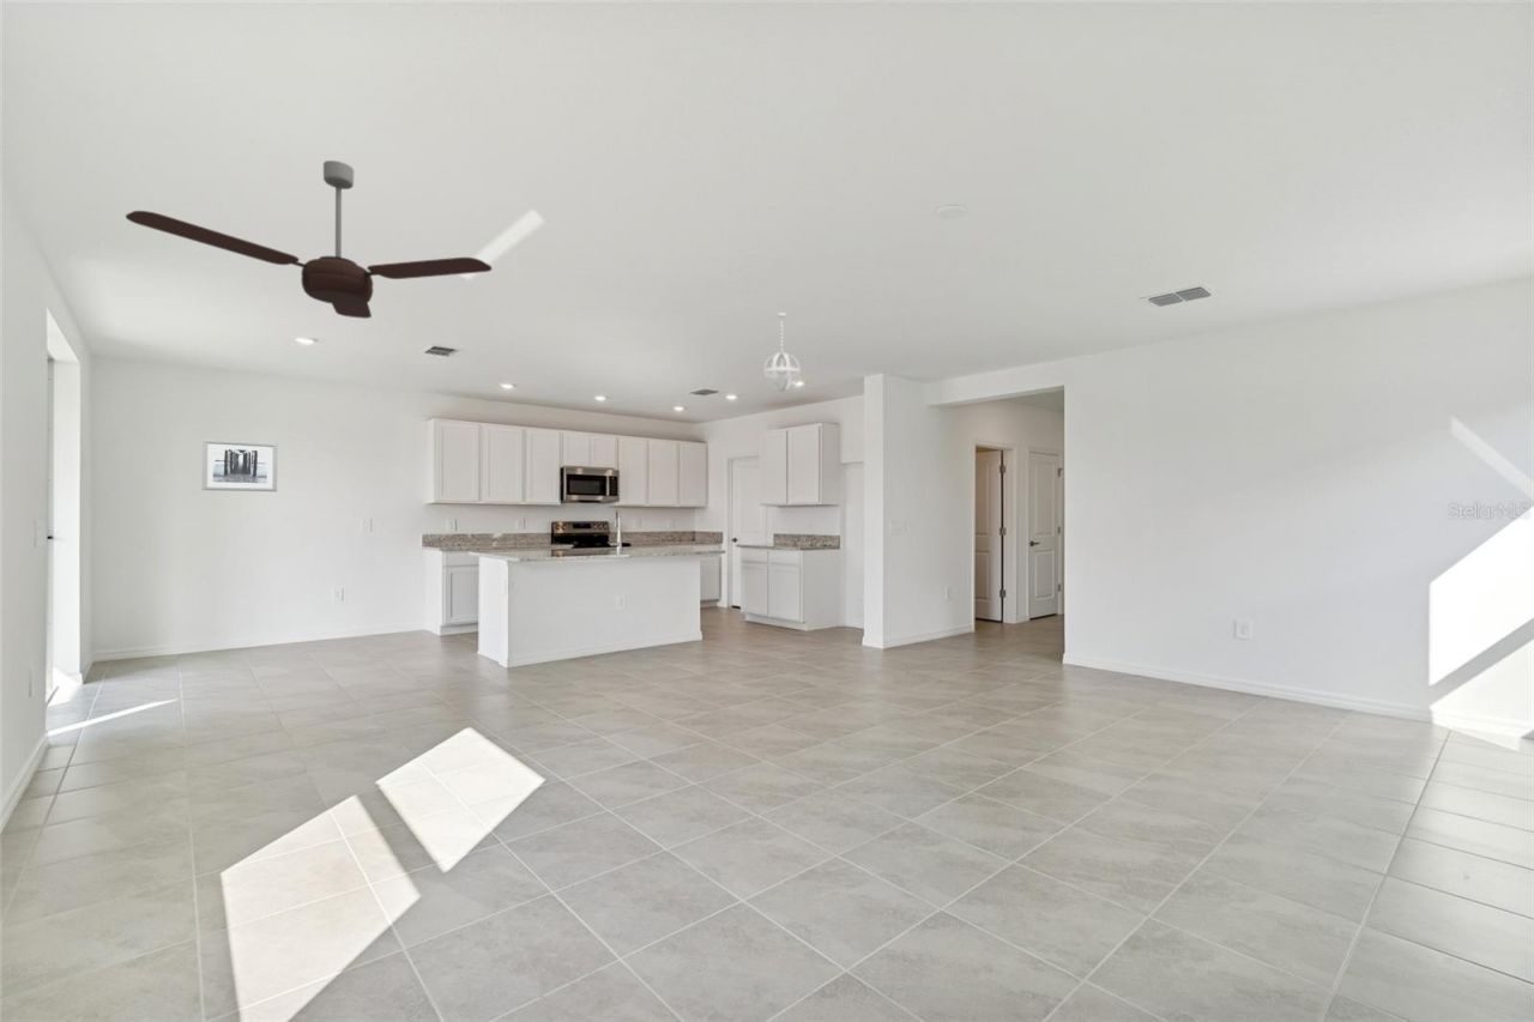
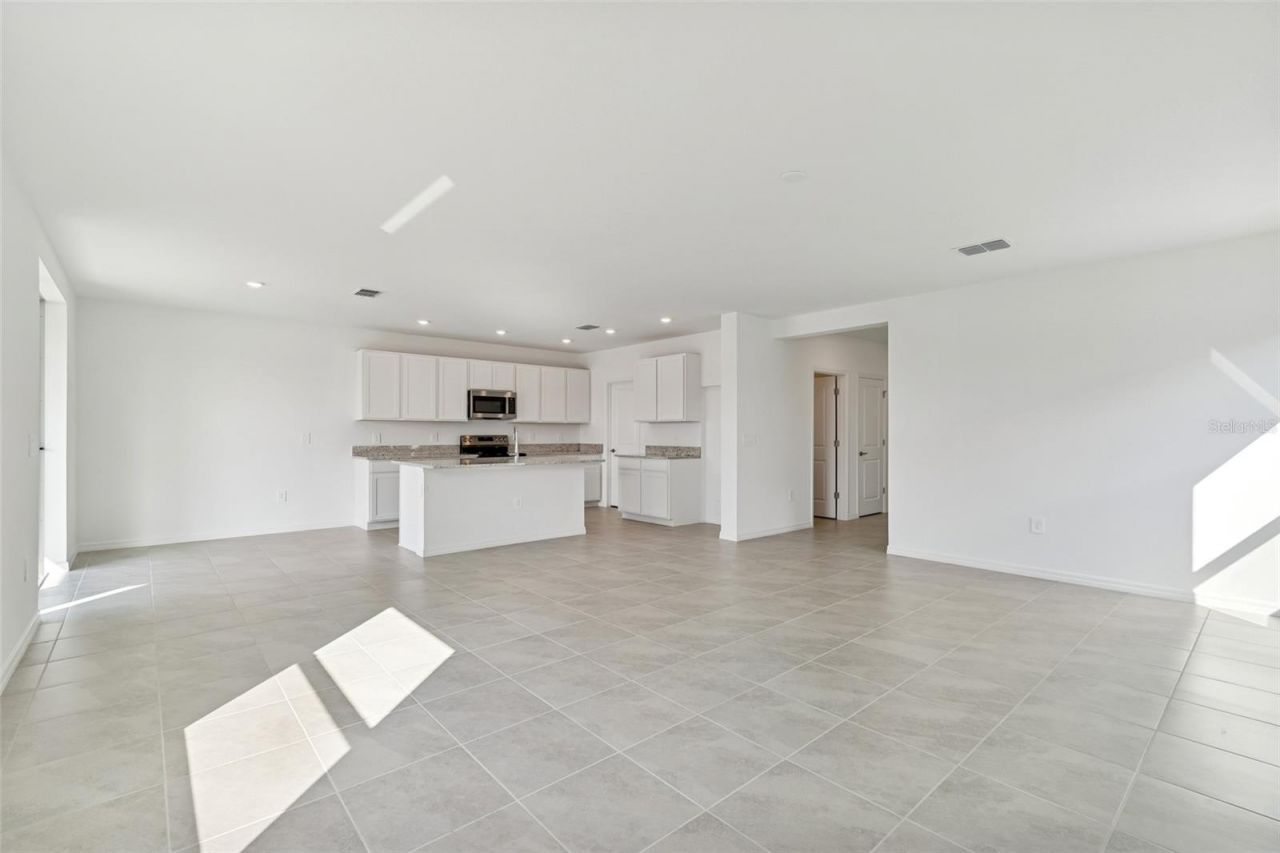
- pendant light (781, 352)
- ceiling fan (336, 237)
- wall art (240, 466)
